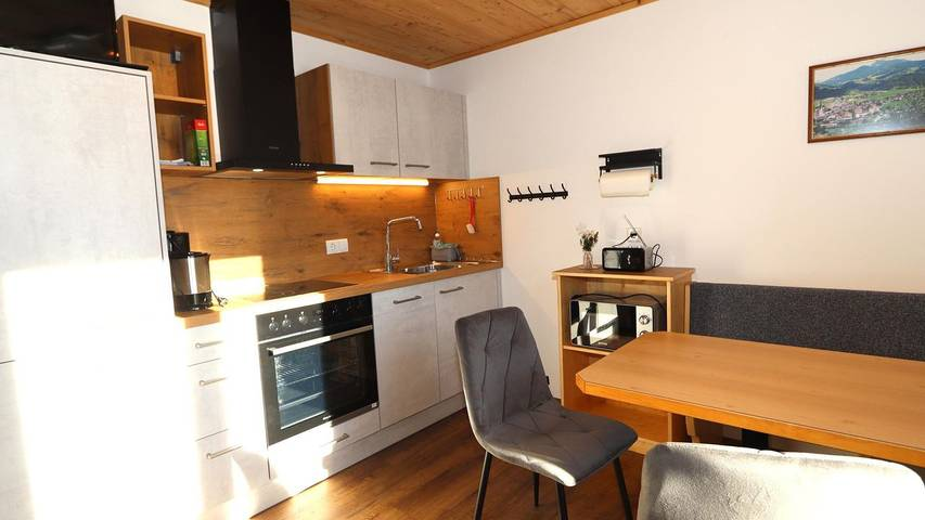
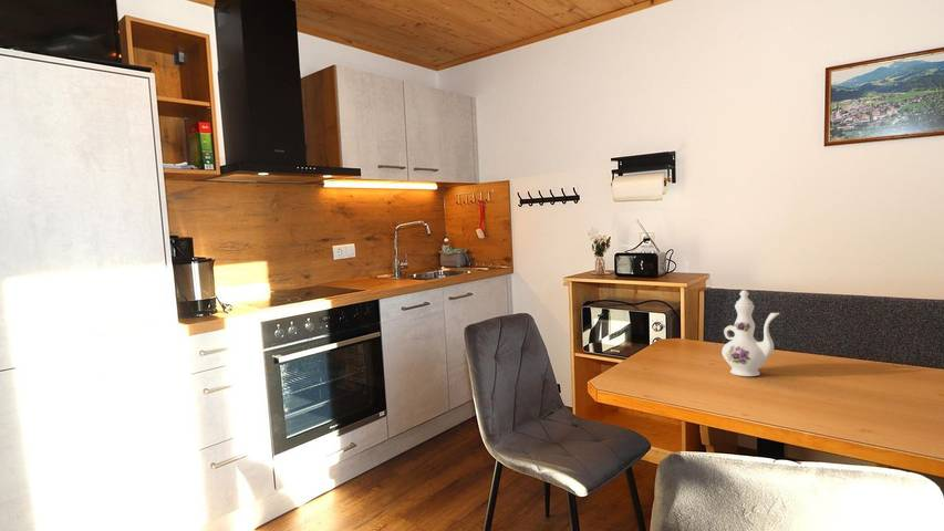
+ chinaware (750, 332)
